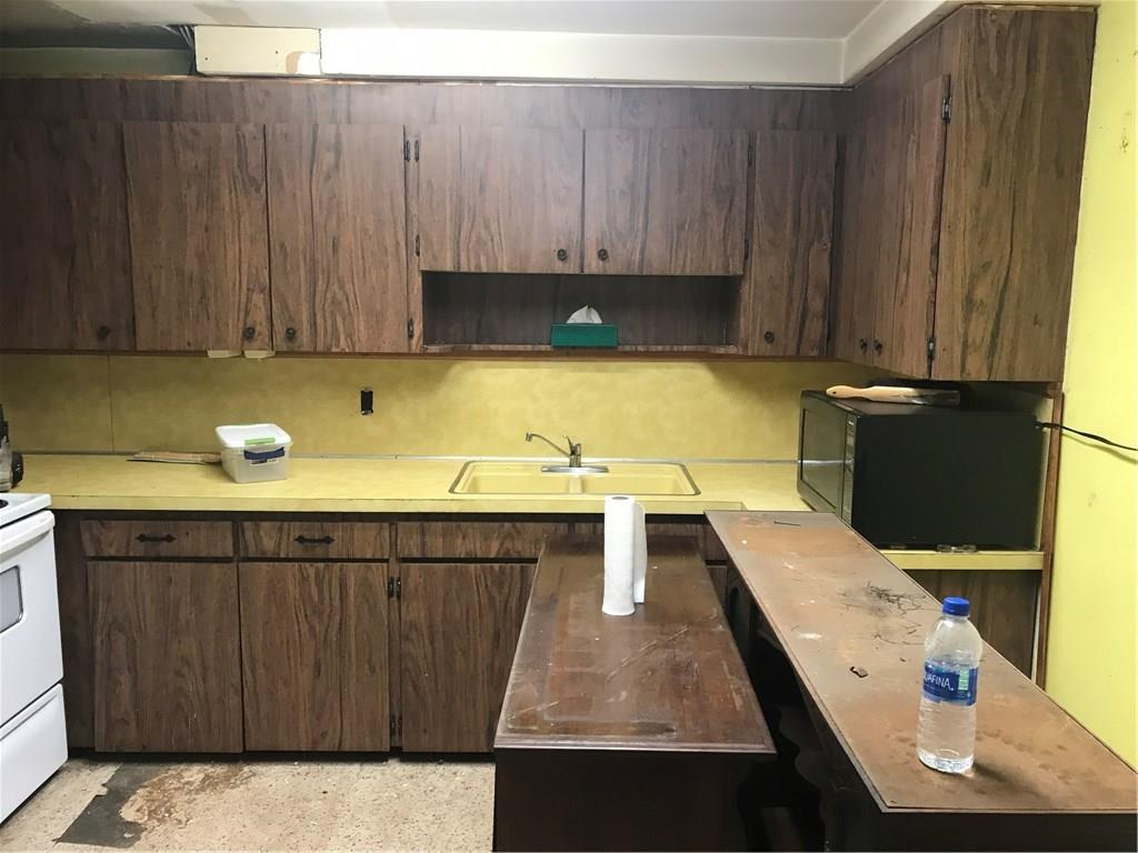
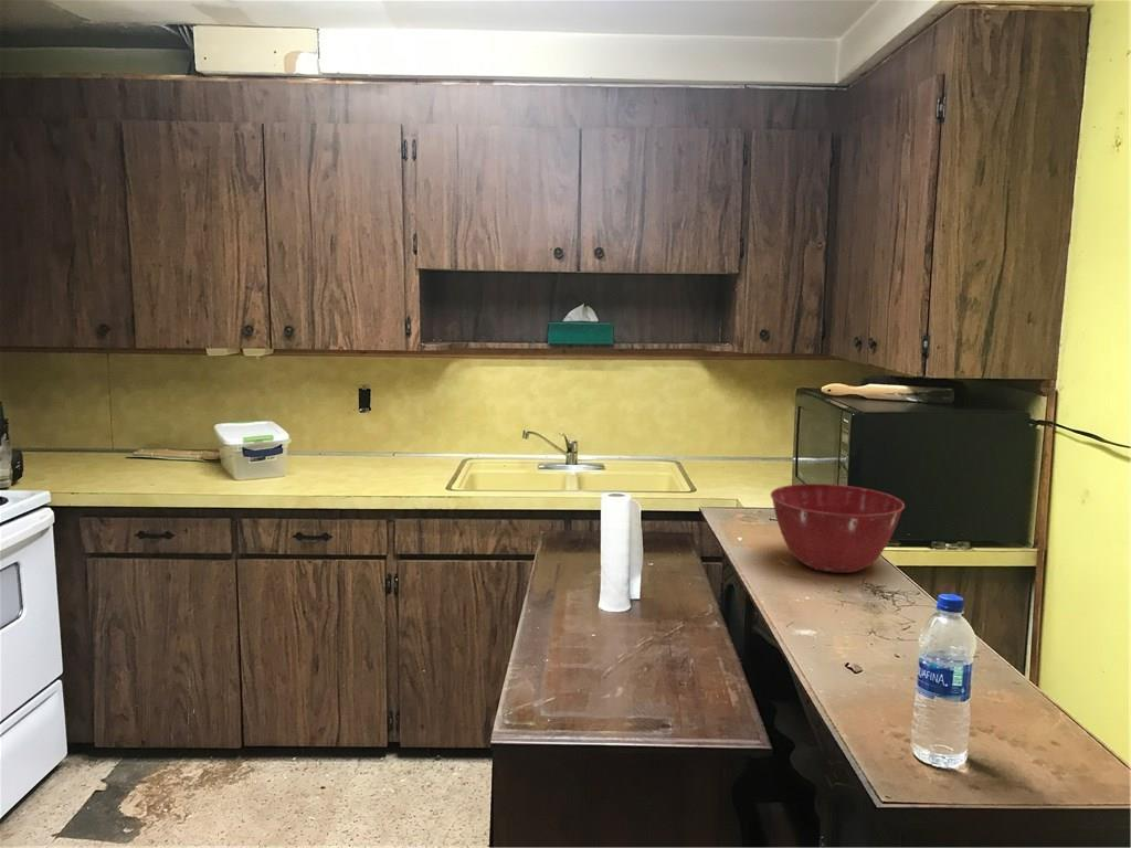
+ mixing bowl (834, 530)
